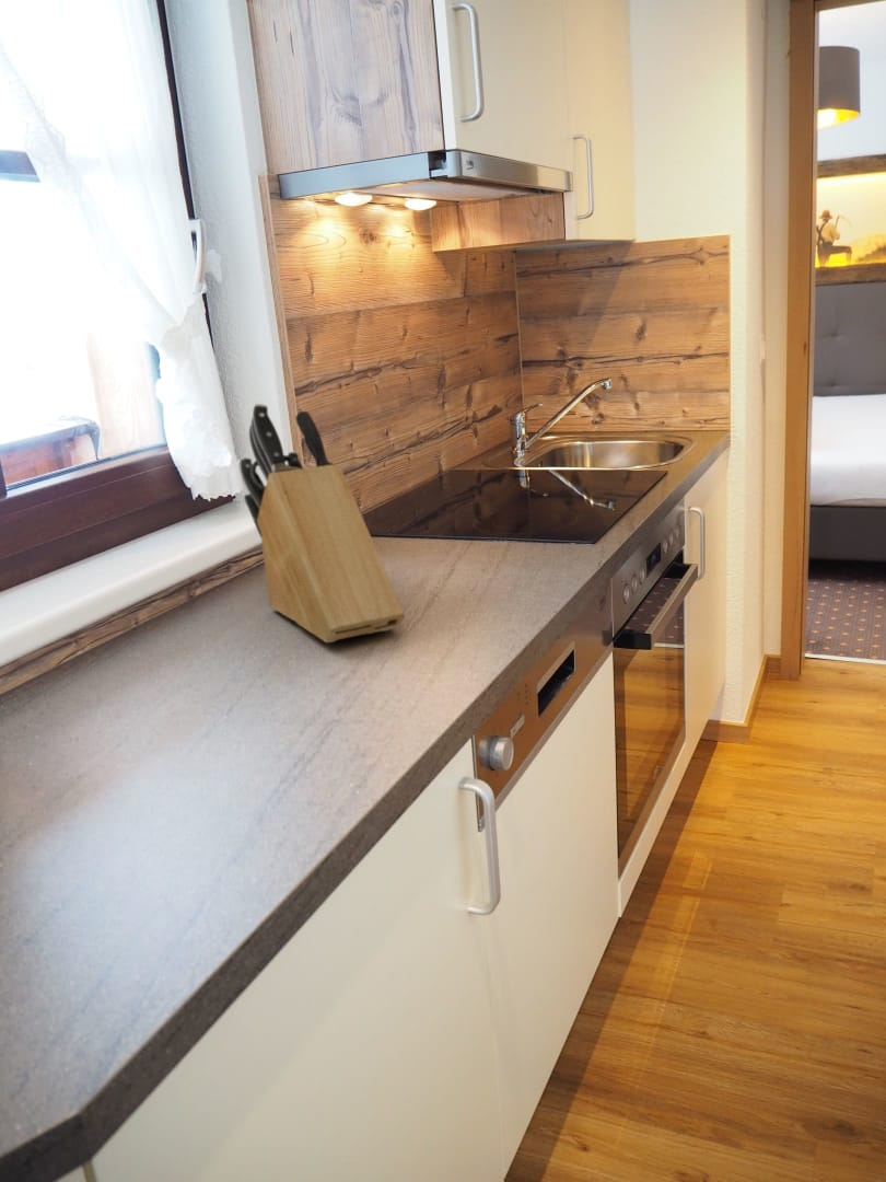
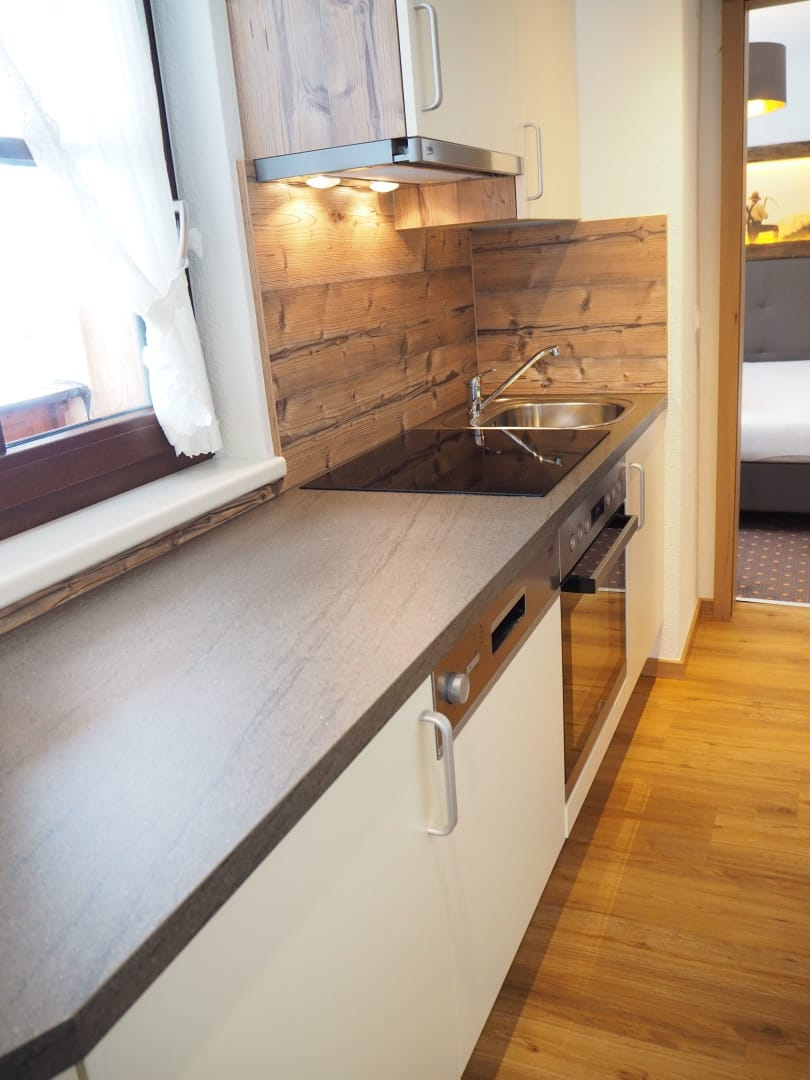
- knife block (311, 512)
